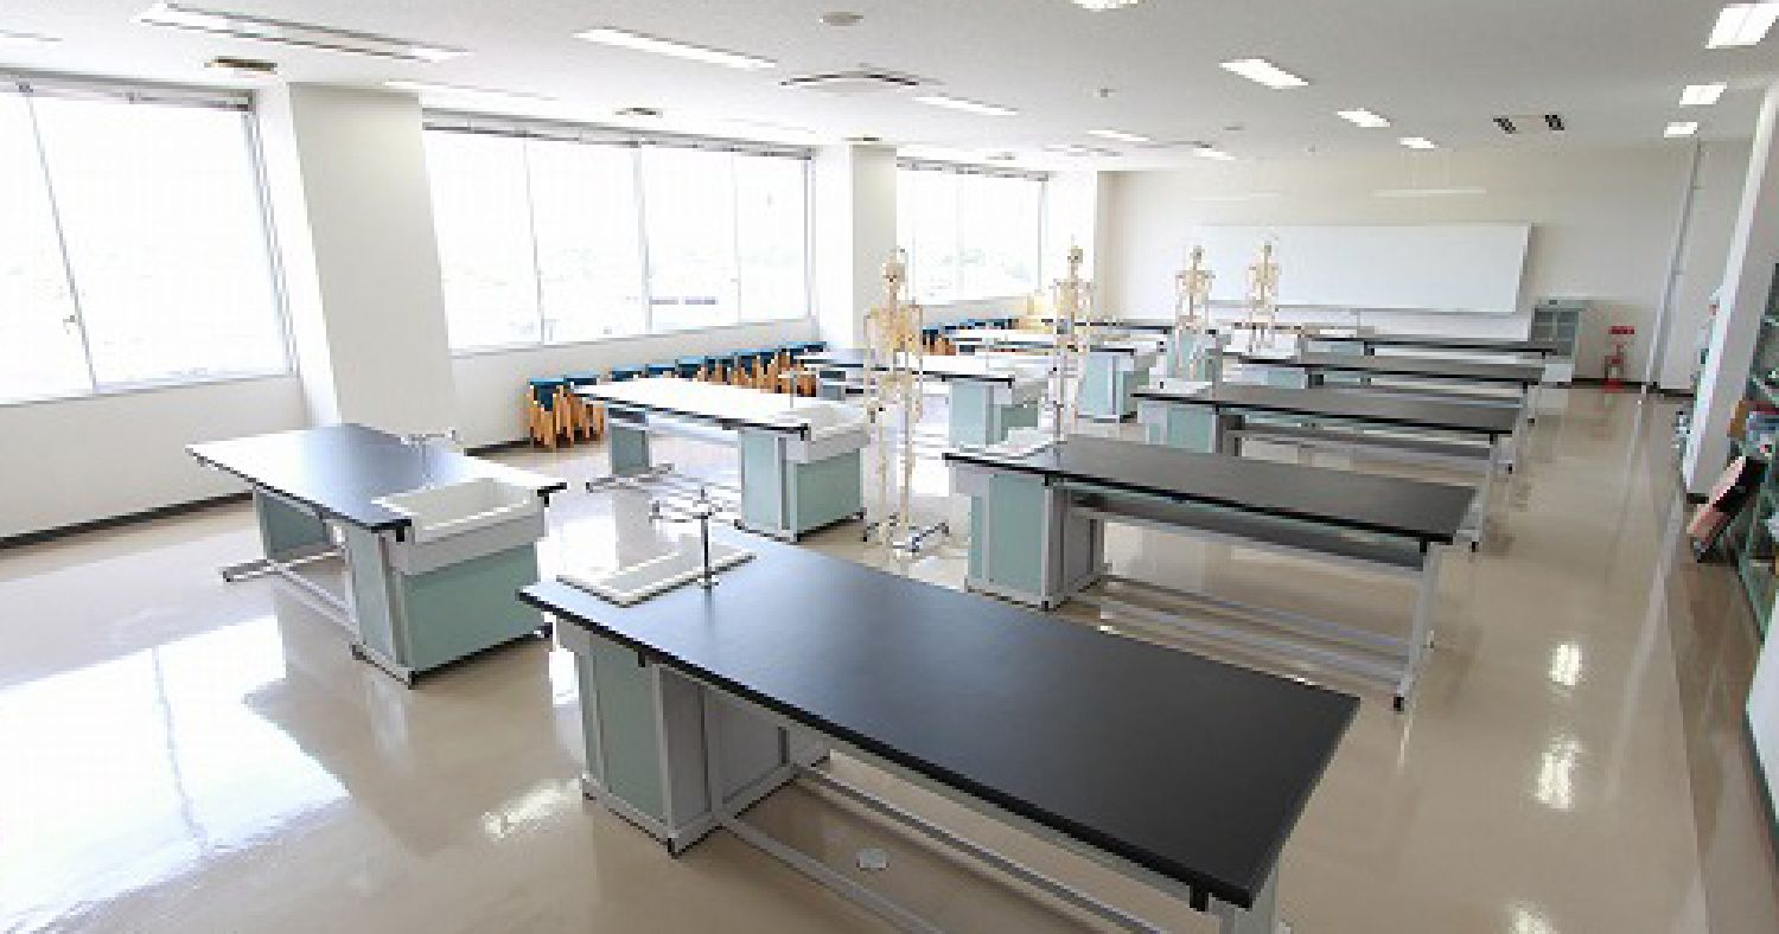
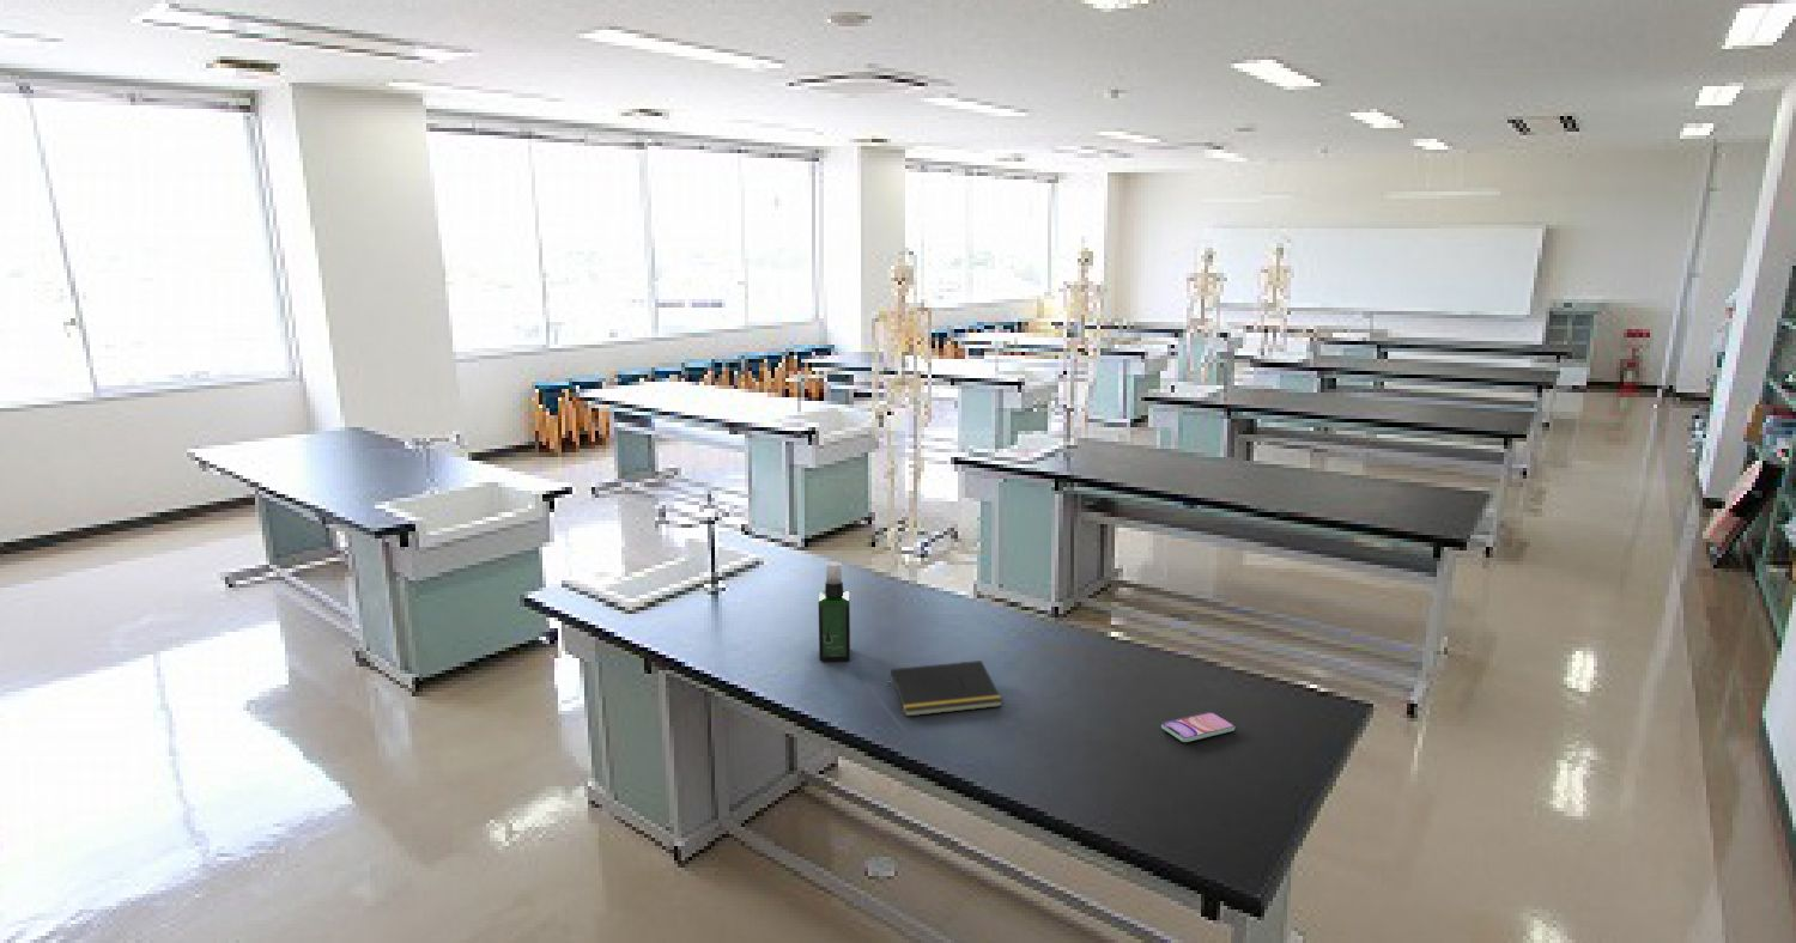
+ smartphone (1197, 726)
+ notepad (945, 687)
+ spray bottle (833, 609)
